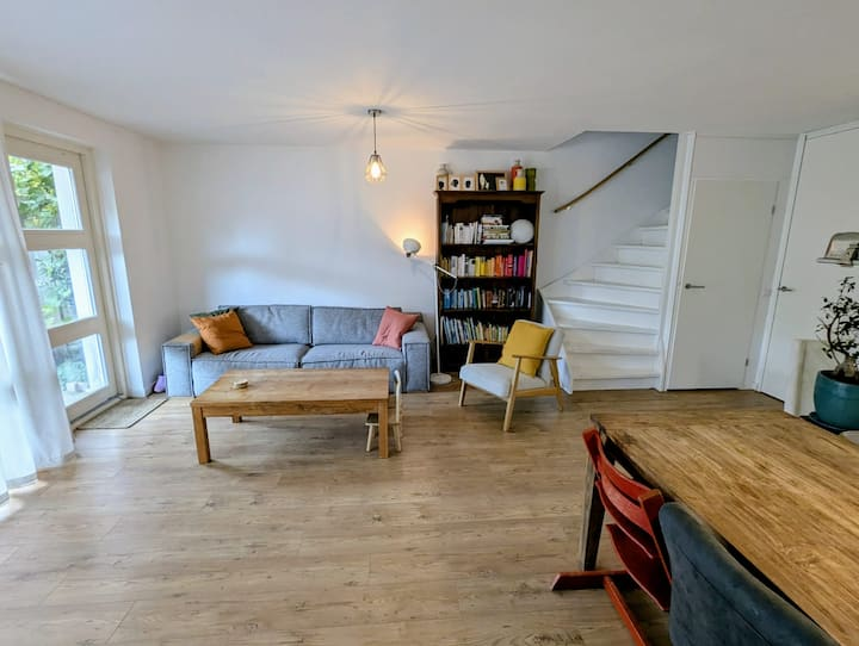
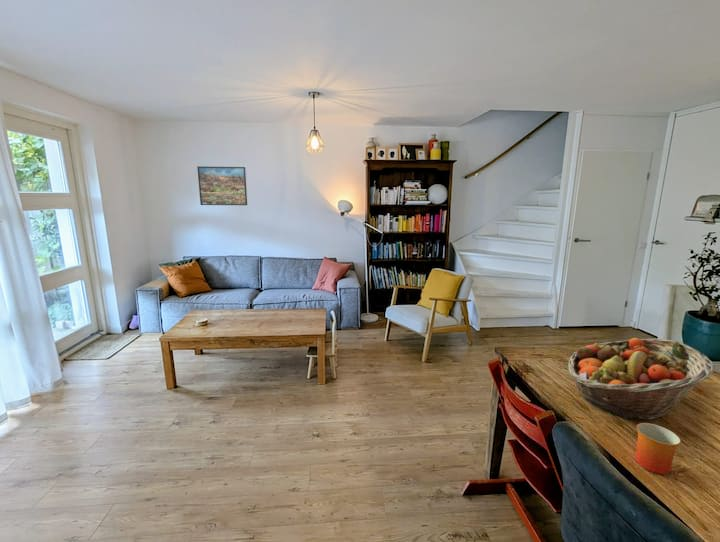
+ mug (654, 446)
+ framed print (222, 186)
+ fruit basket (630, 371)
